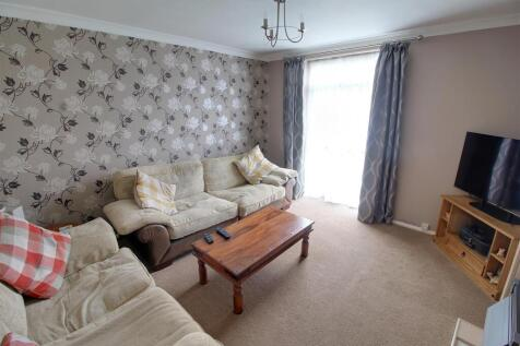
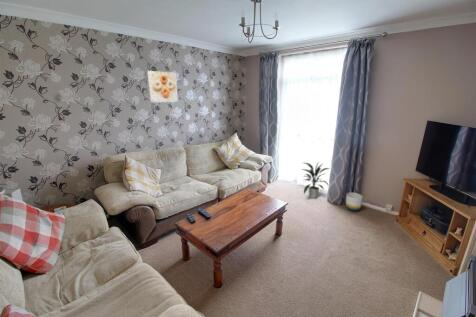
+ planter (353, 202)
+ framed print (163, 87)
+ indoor plant (313, 179)
